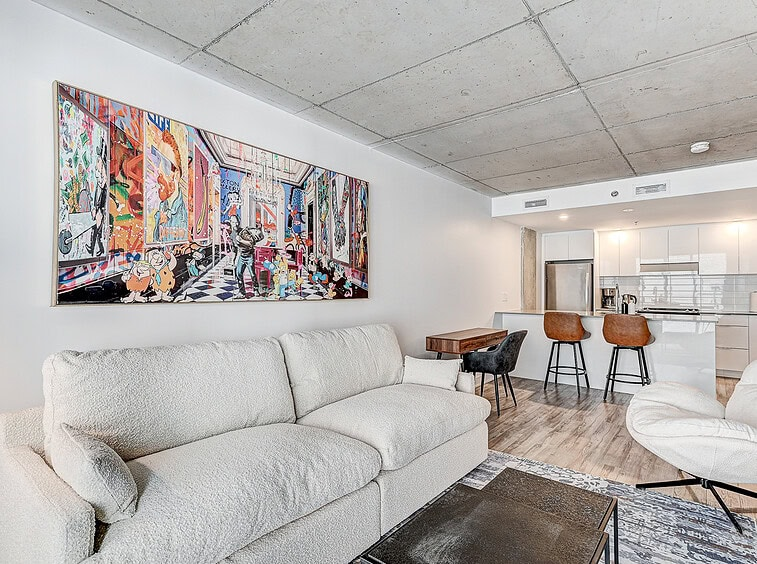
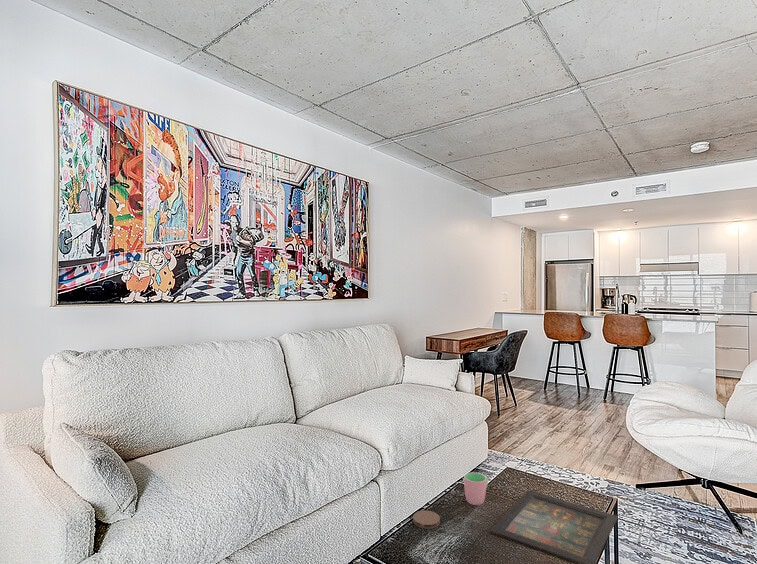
+ cup (477, 488)
+ icon panel (555, 524)
+ coaster (426, 519)
